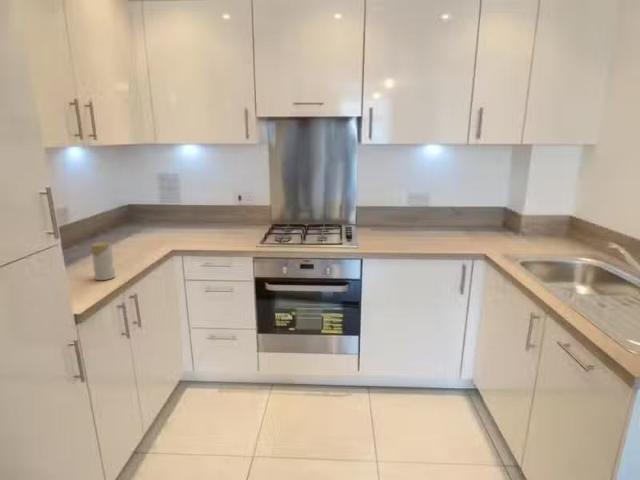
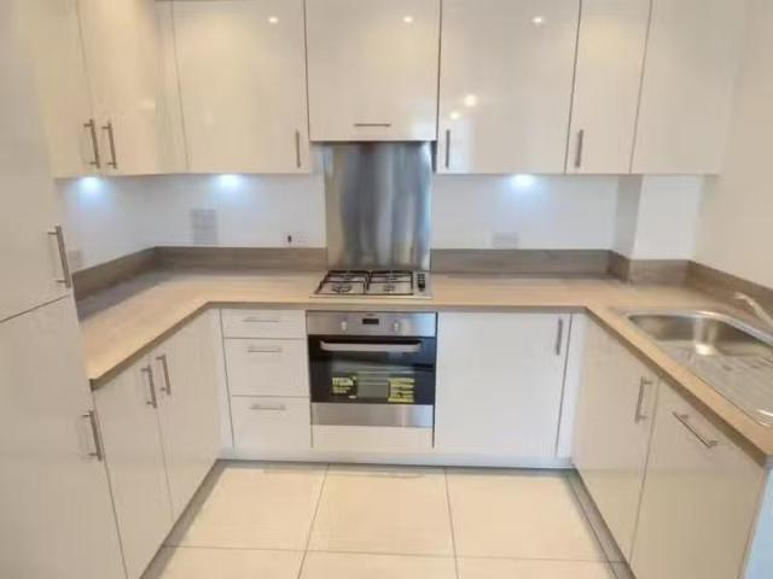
- candle (103, 260)
